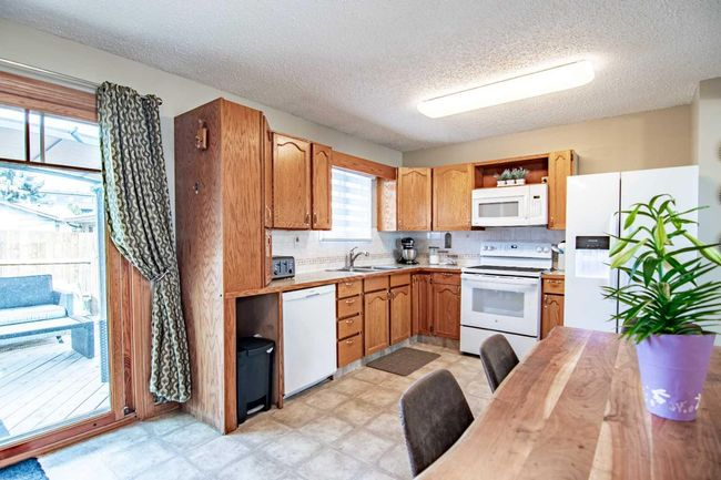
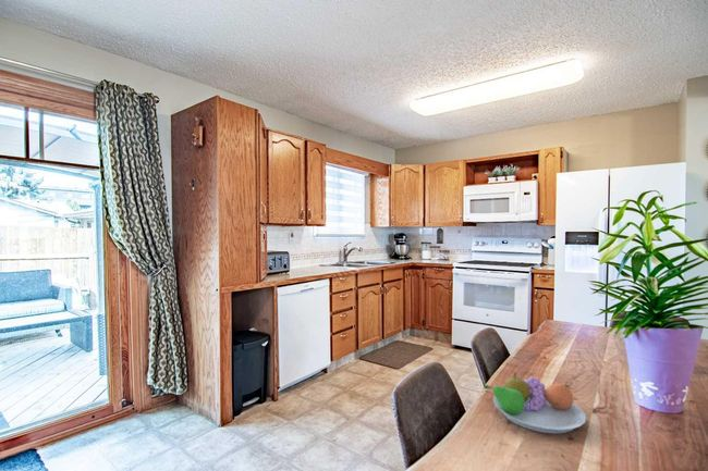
+ fruit bowl (533, 397)
